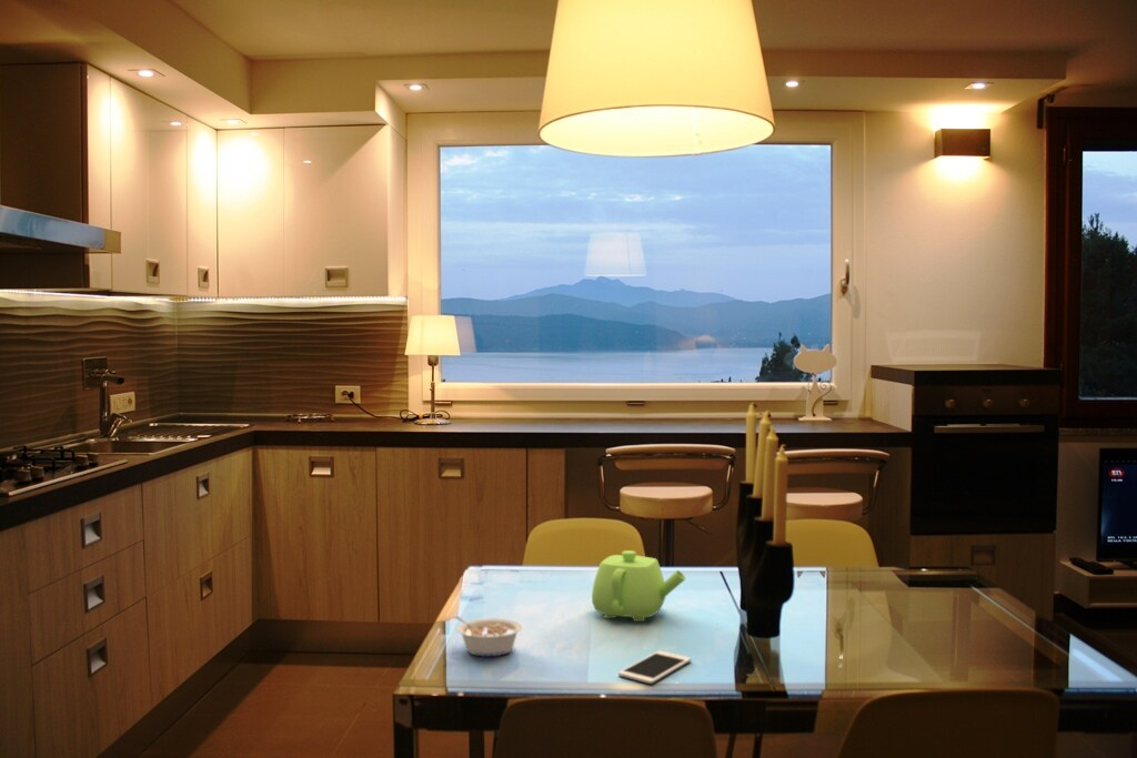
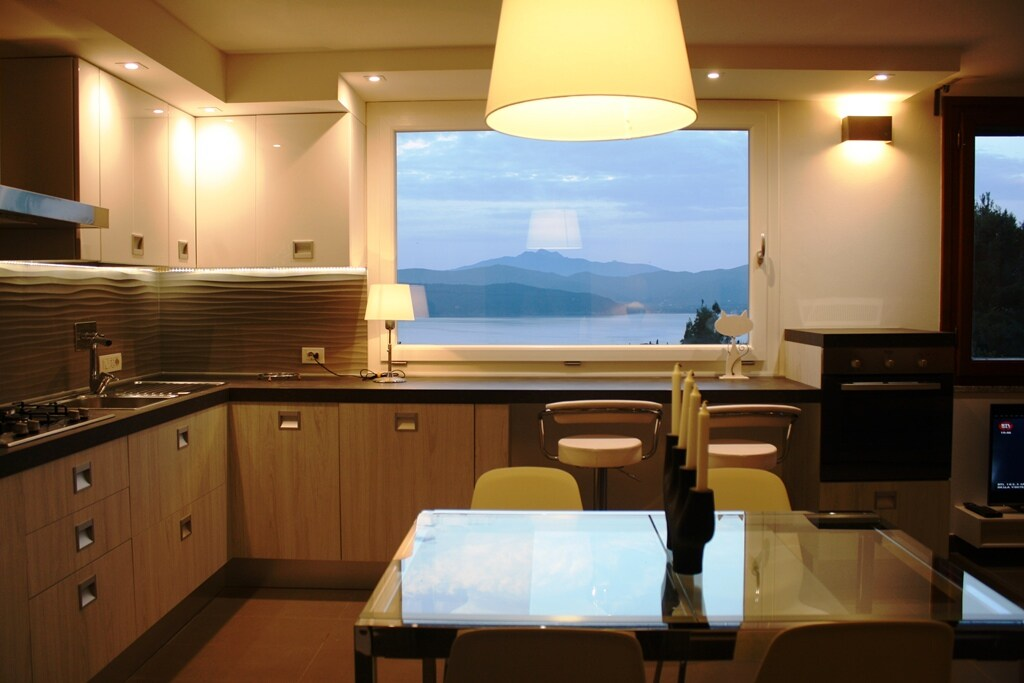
- teapot (640, 584)
- cell phone (655, 666)
- legume (486, 636)
